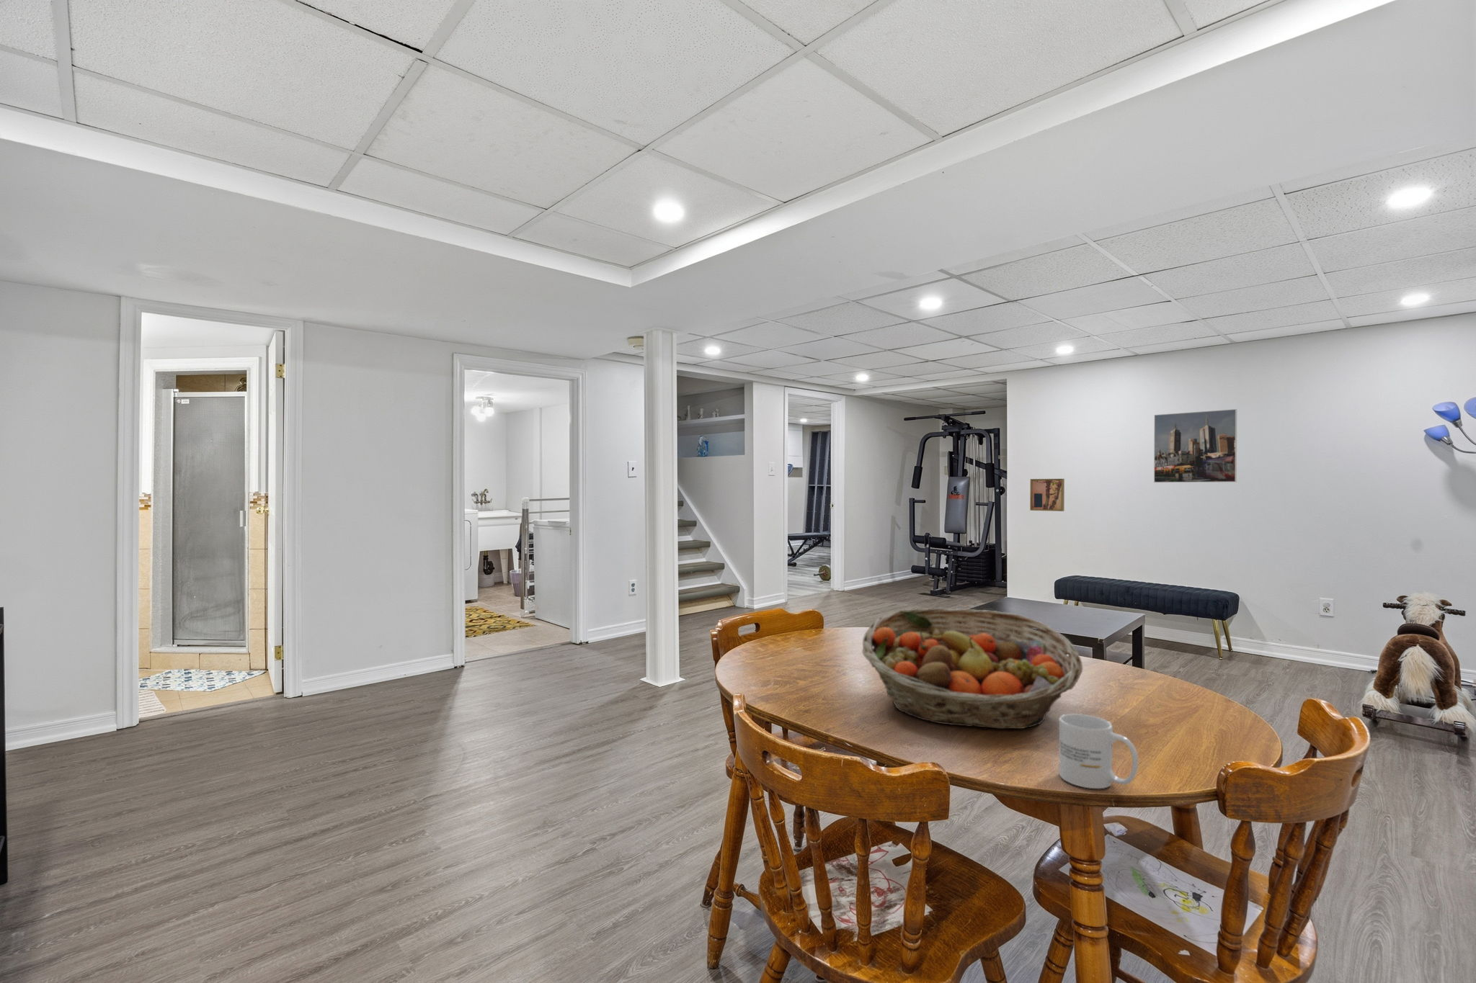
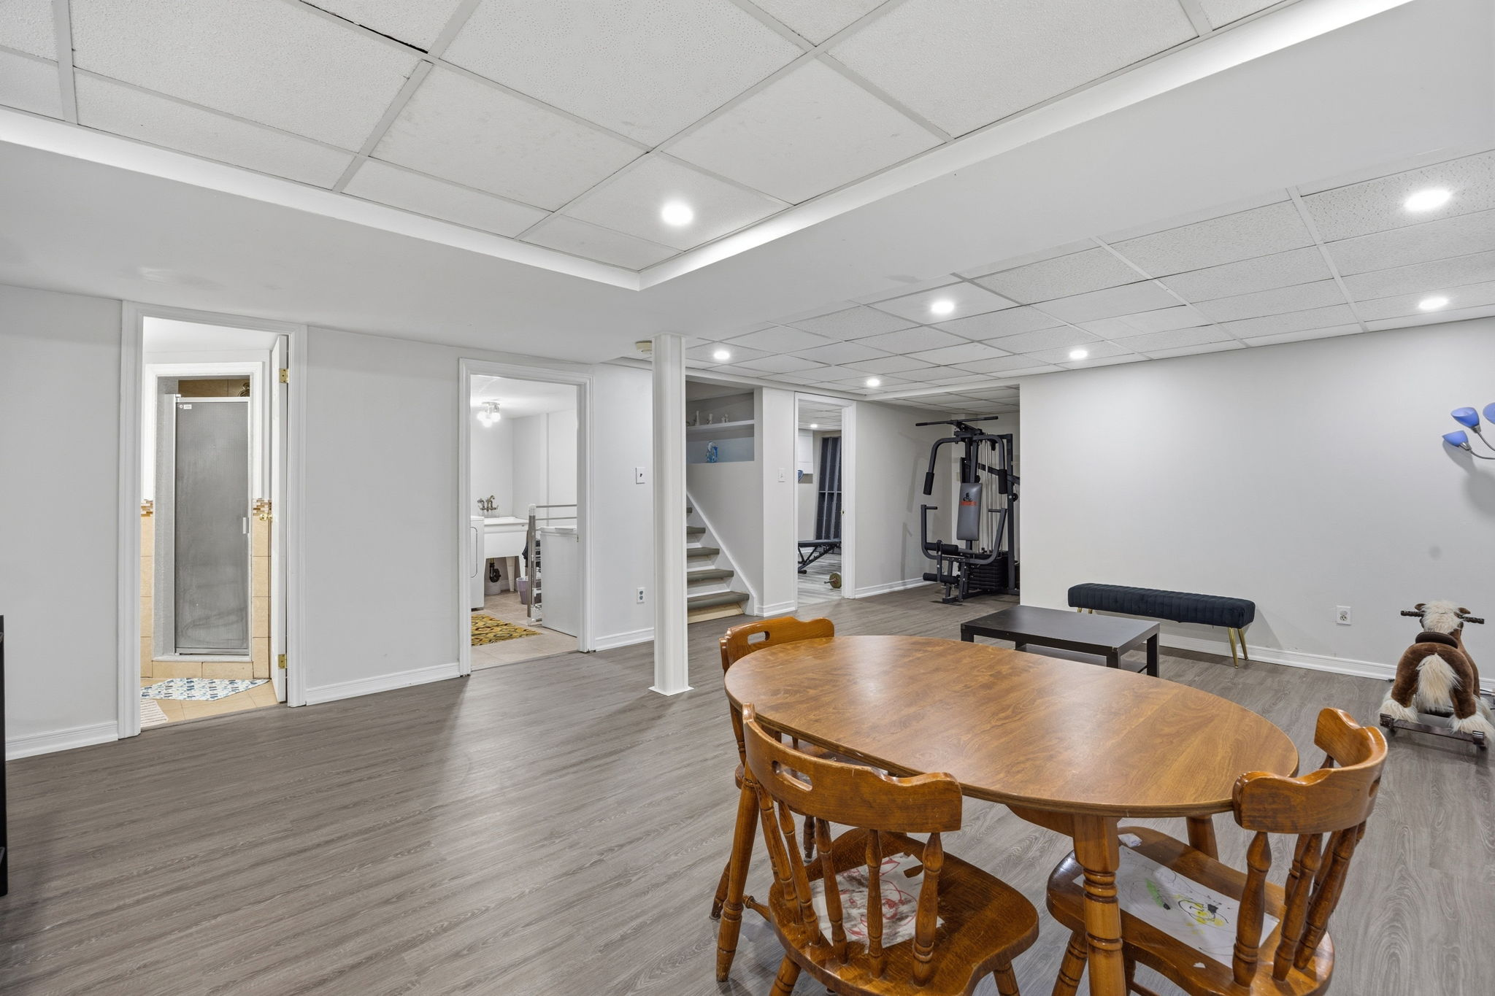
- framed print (1194, 448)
- wall art (1047, 495)
- mug (1095, 752)
- fruit basket (966, 664)
